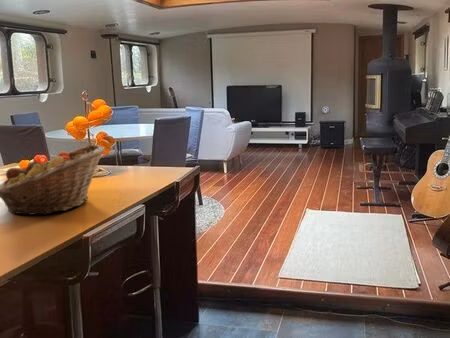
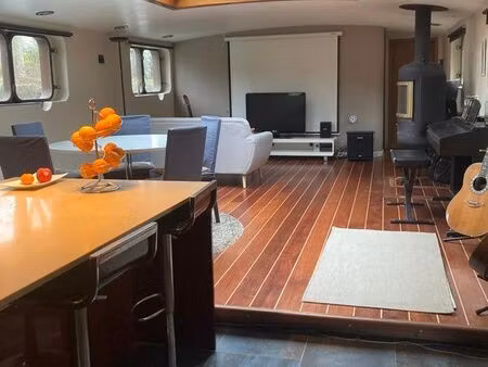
- fruit basket (52, 176)
